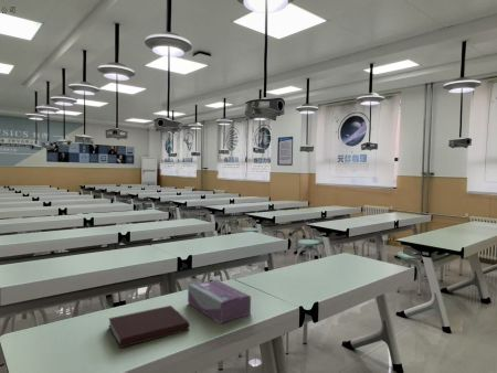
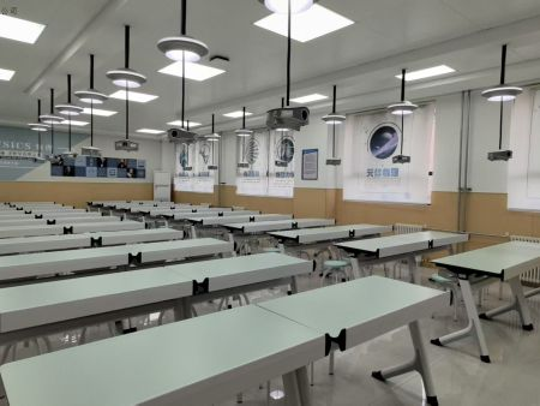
- notebook (148, 323)
- tissue box (218, 298)
